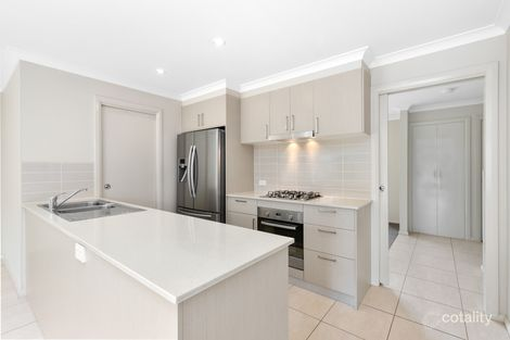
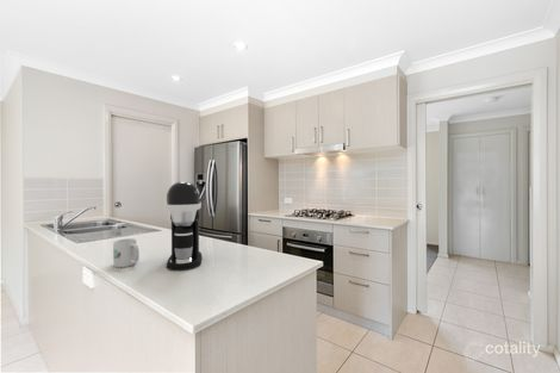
+ mug (127, 253)
+ coffee maker (185, 222)
